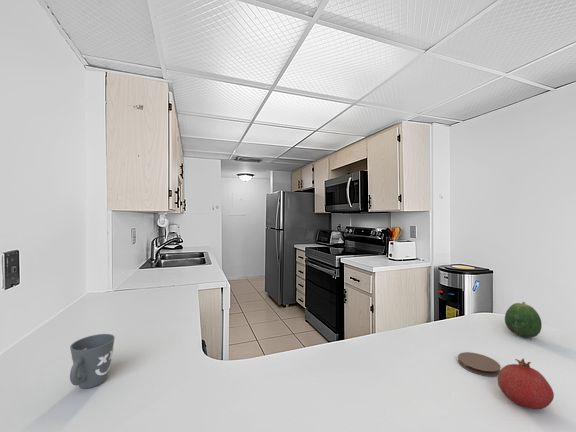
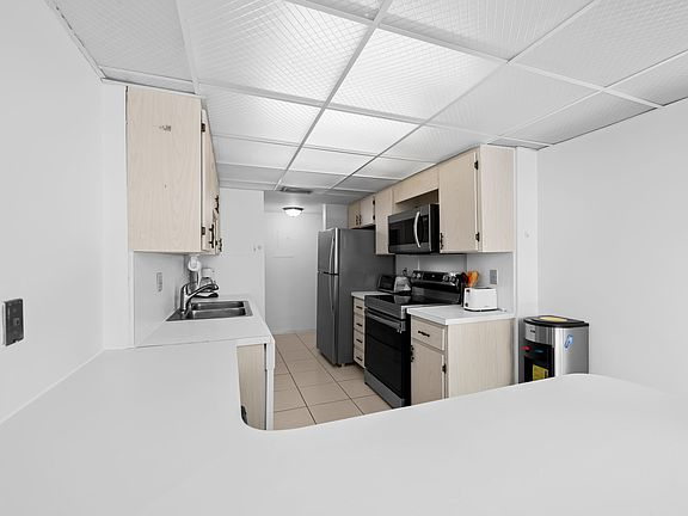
- mug (89, 364)
- fruit (524, 382)
- coaster (478, 363)
- fruit (522, 319)
